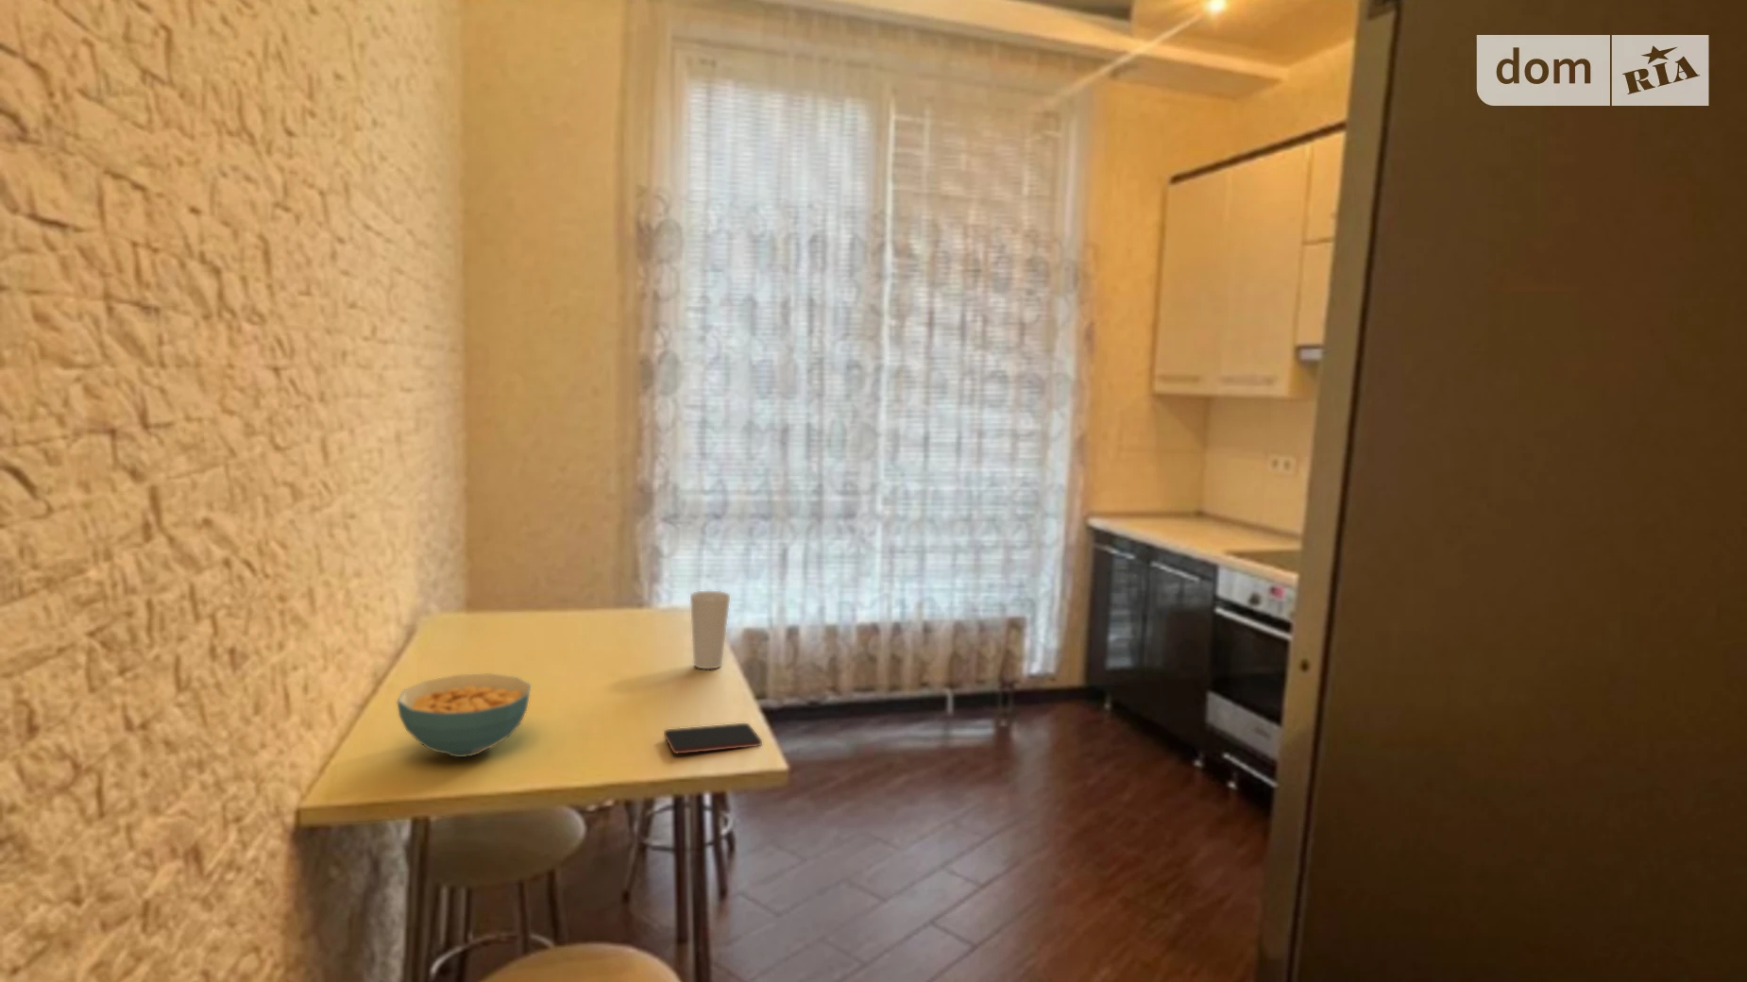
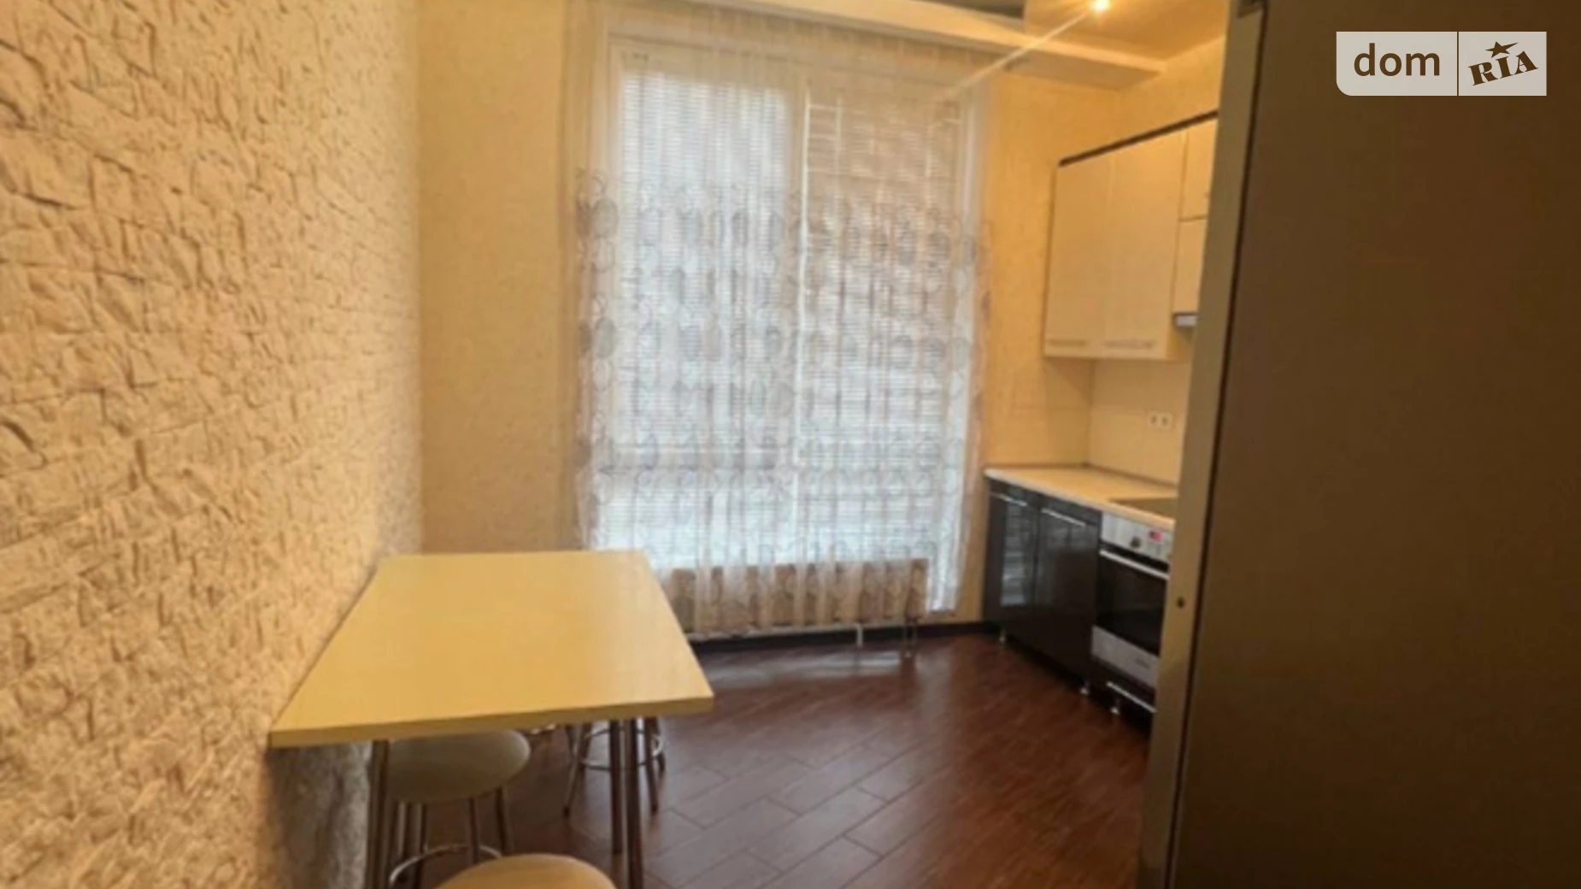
- smartphone (712, 737)
- cup (708, 629)
- cereal bowl (466, 721)
